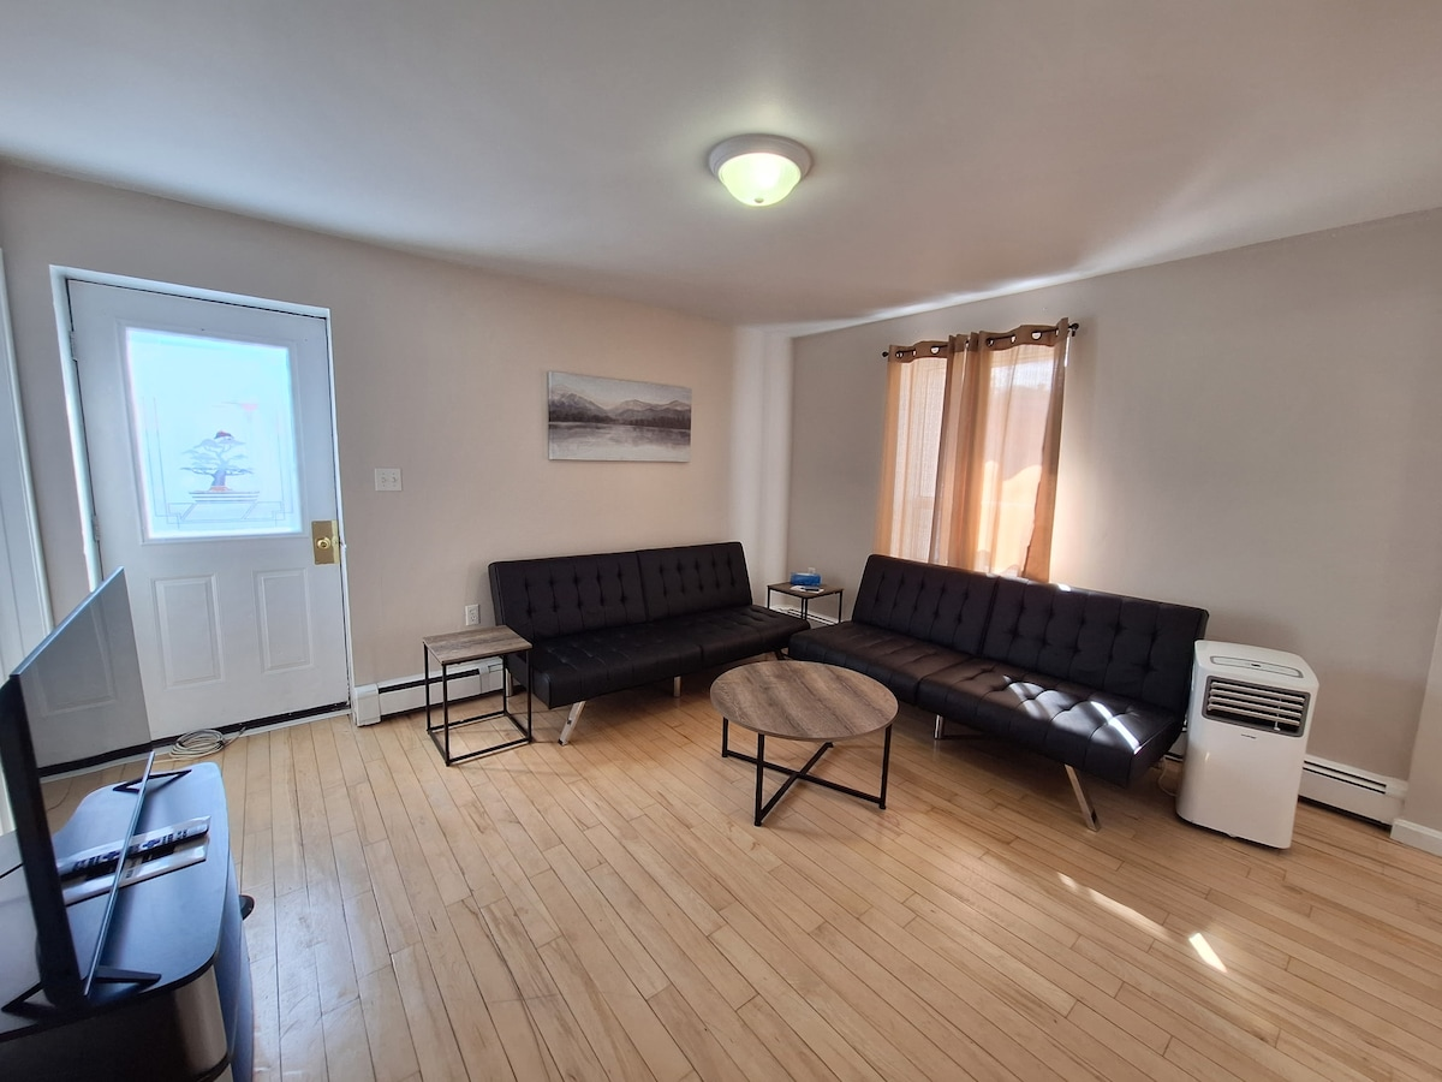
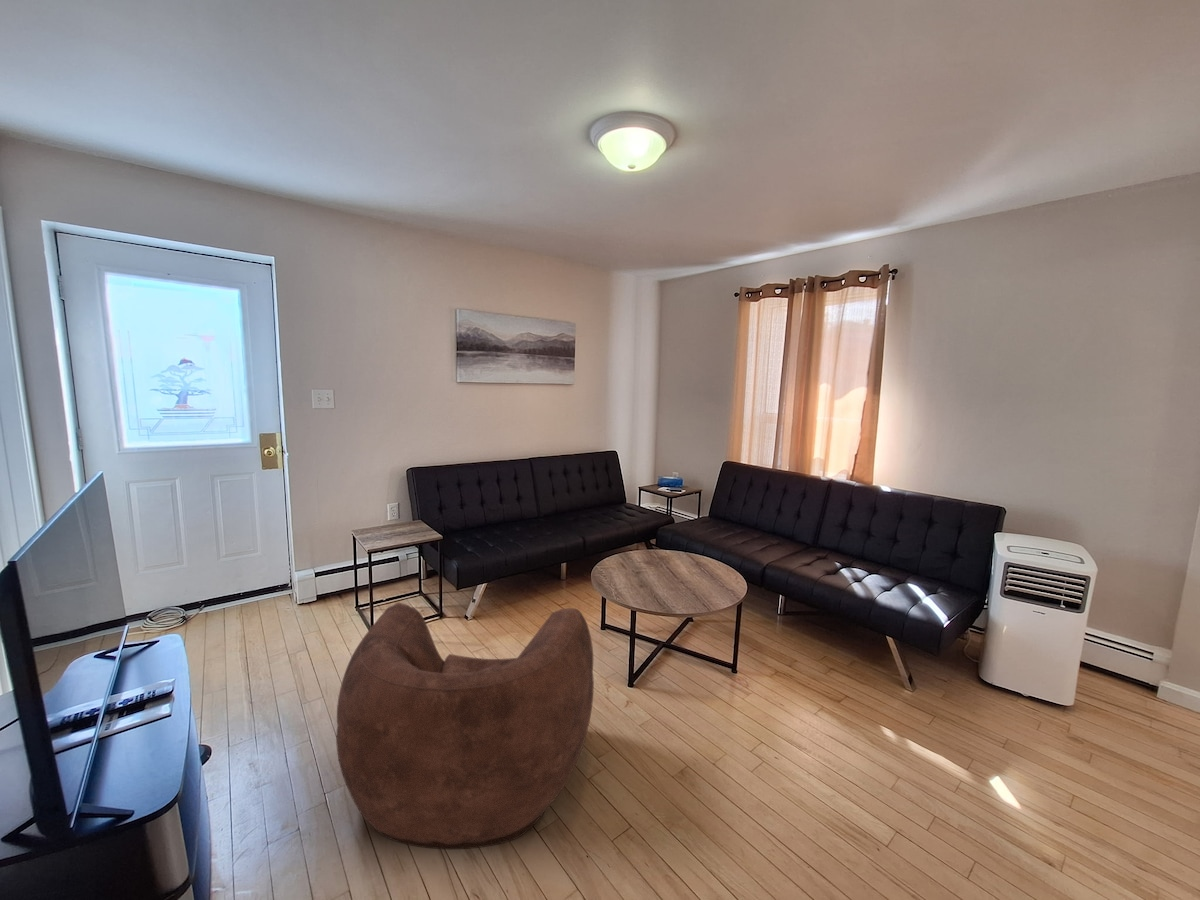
+ armchair (466, 710)
